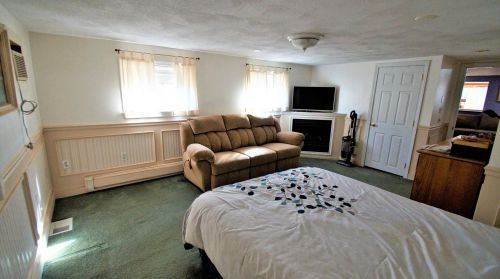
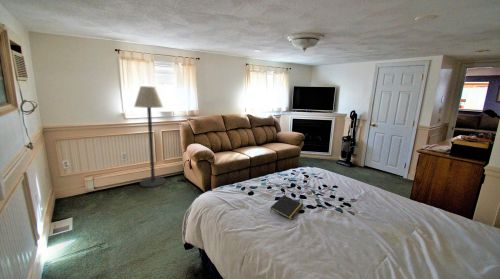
+ notepad (287, 206)
+ floor lamp (150, 136)
